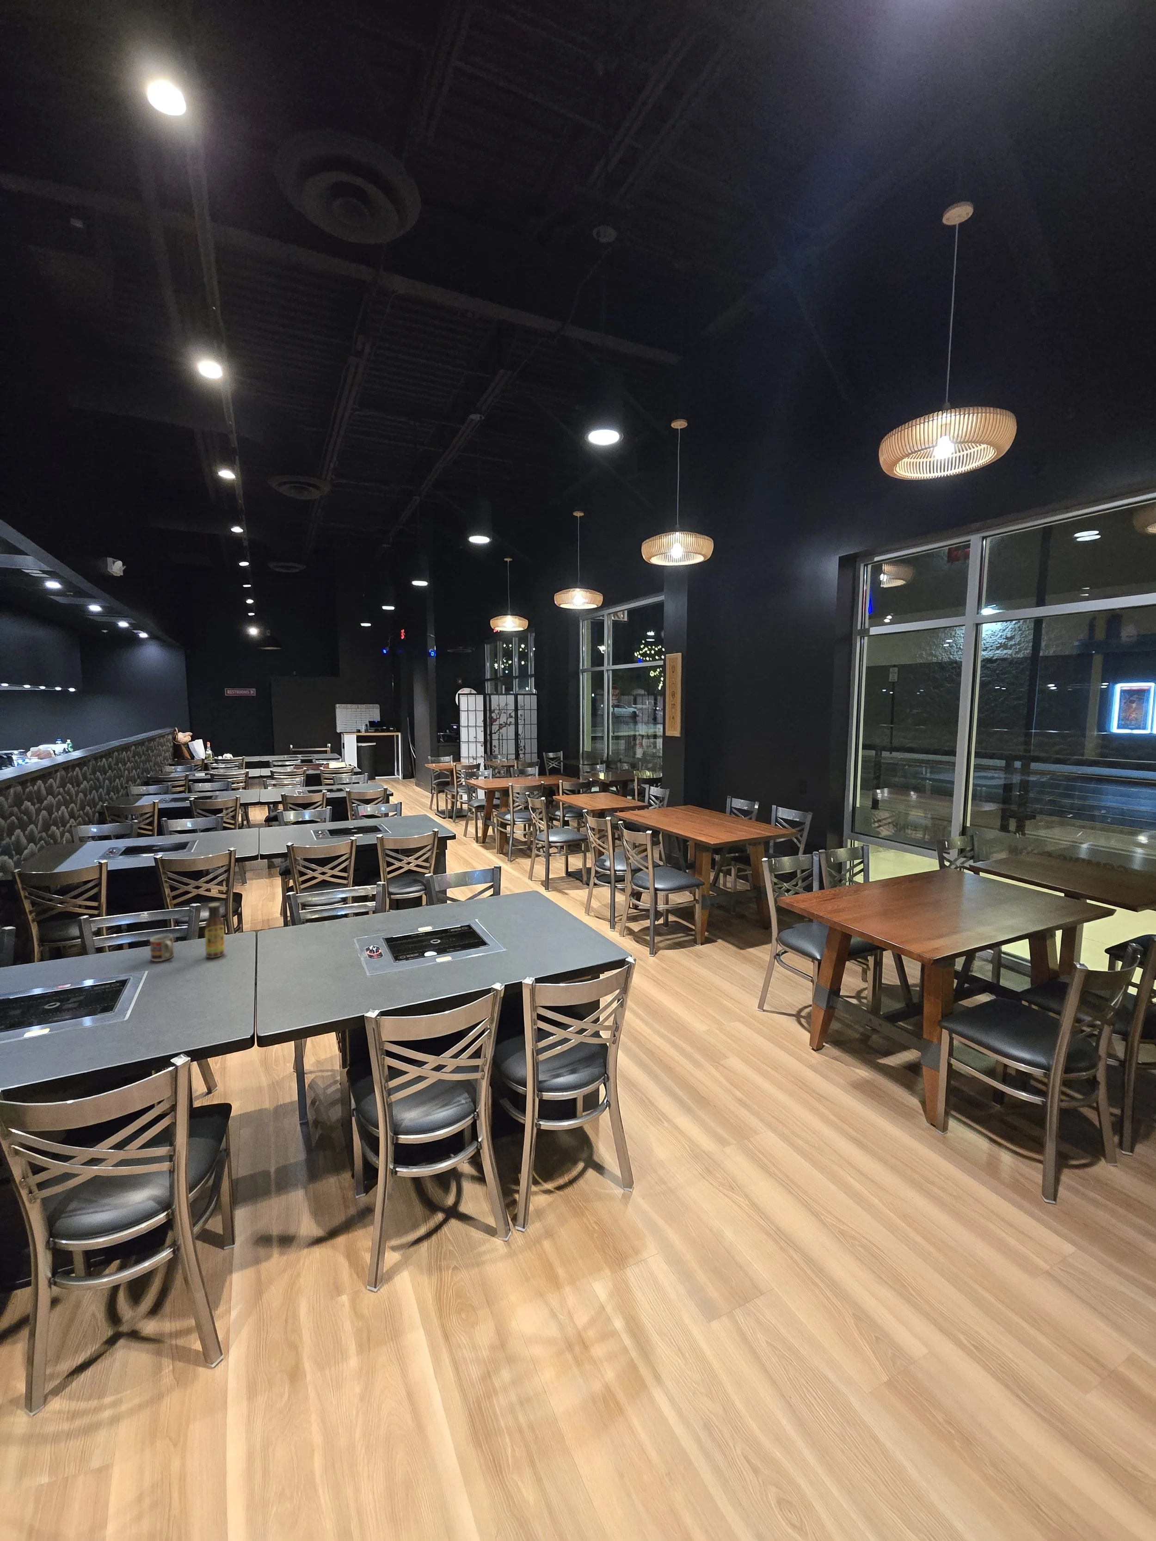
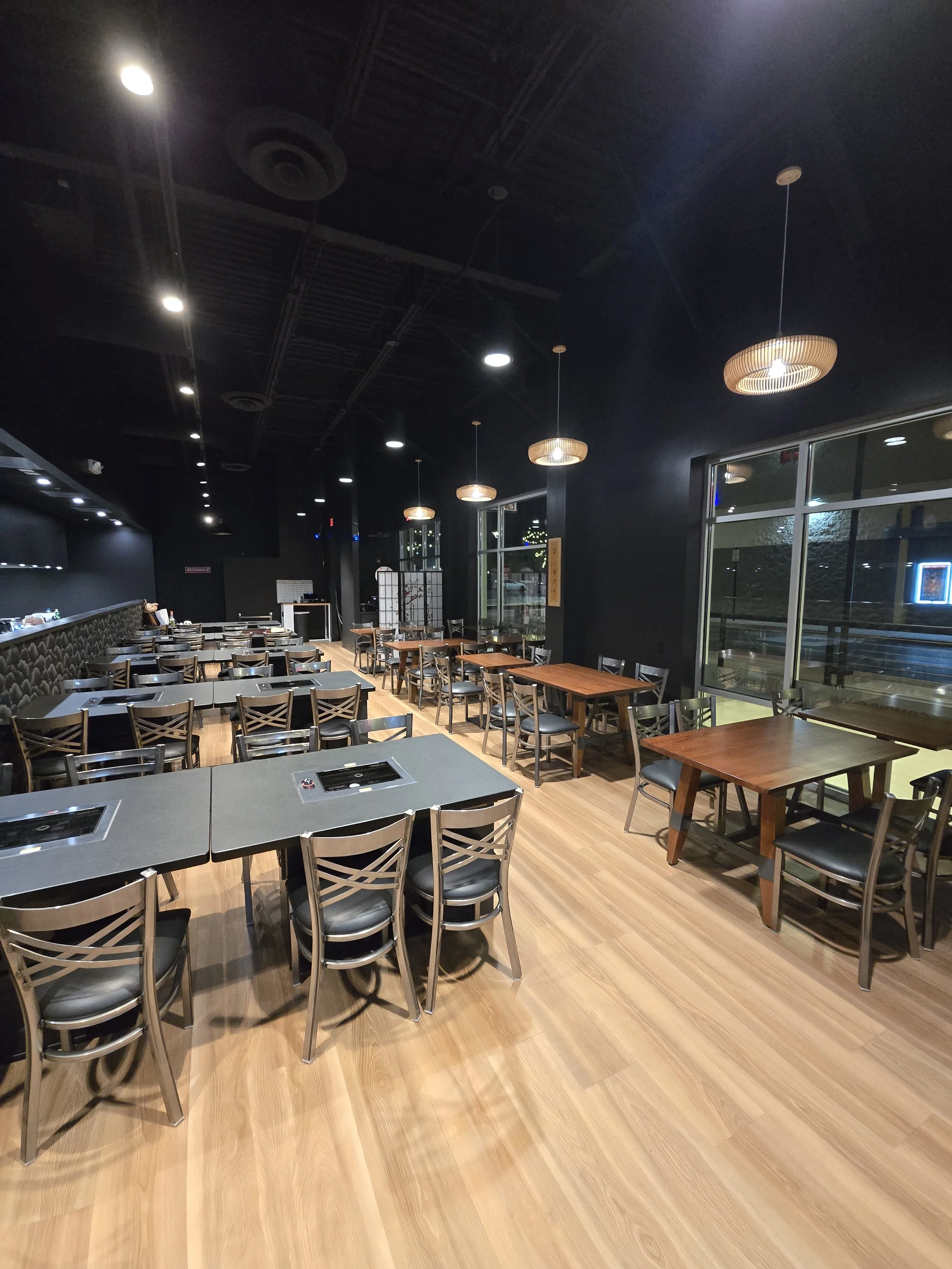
- cup (164, 948)
- sauce bottle (214, 930)
